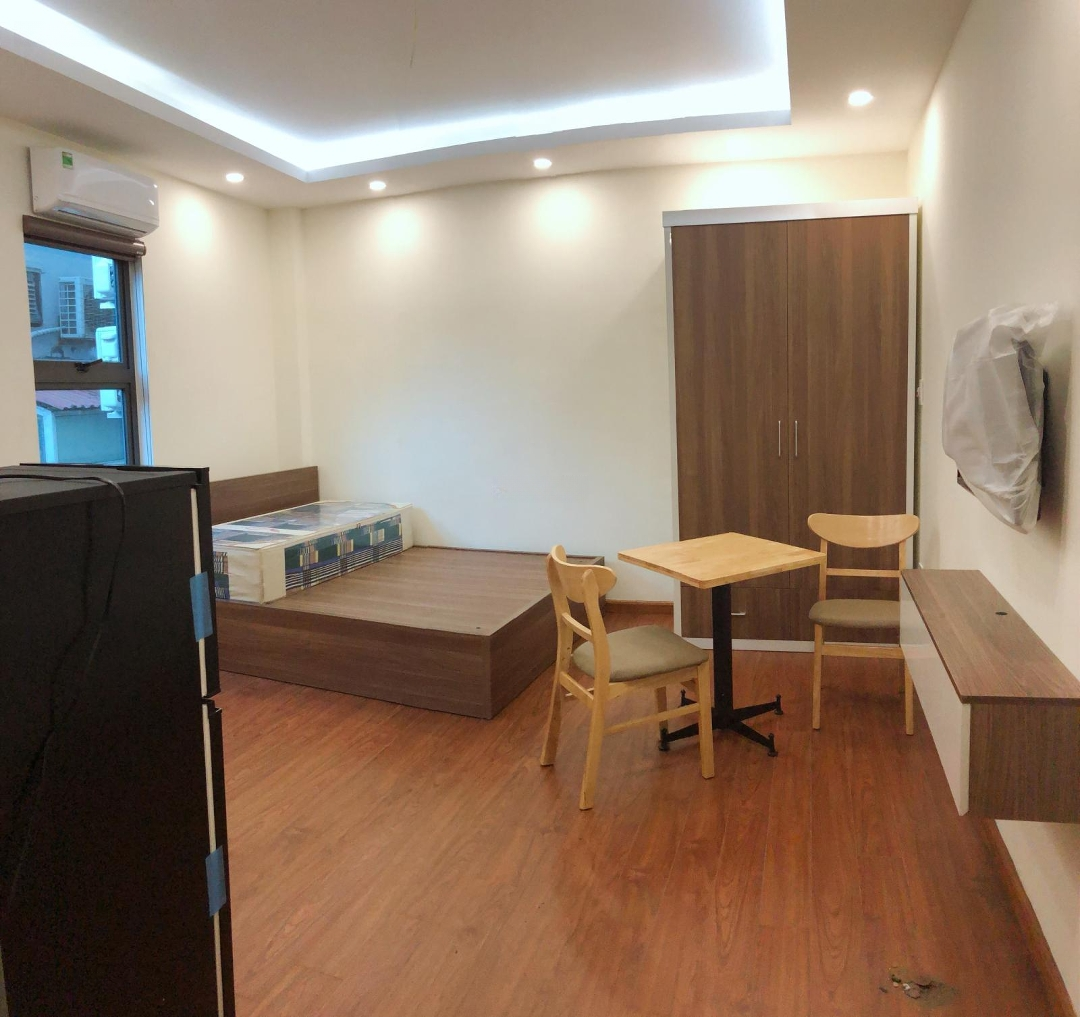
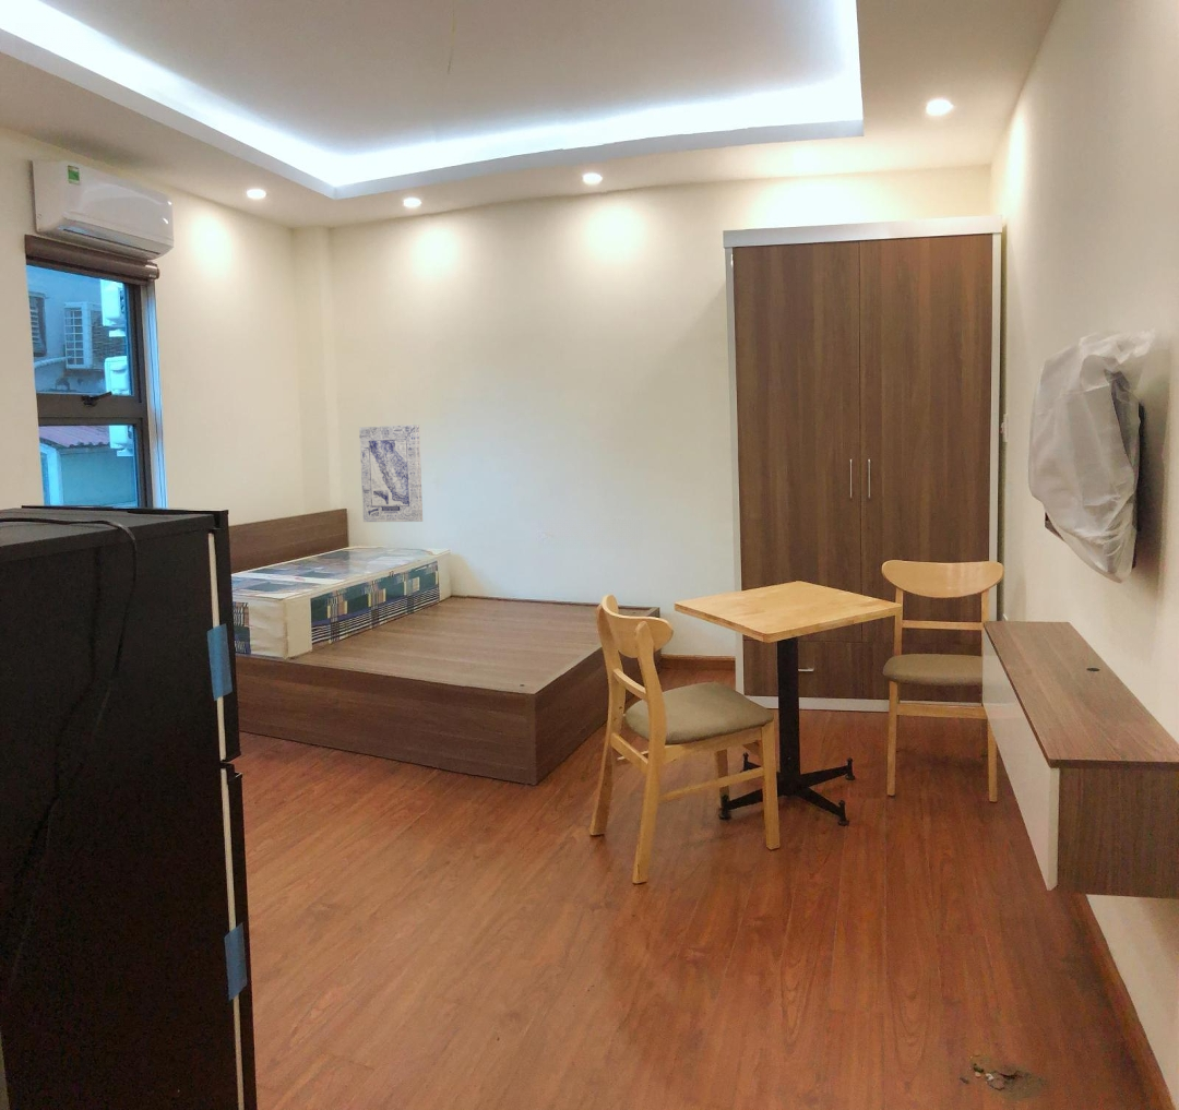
+ wall art (391, 474)
